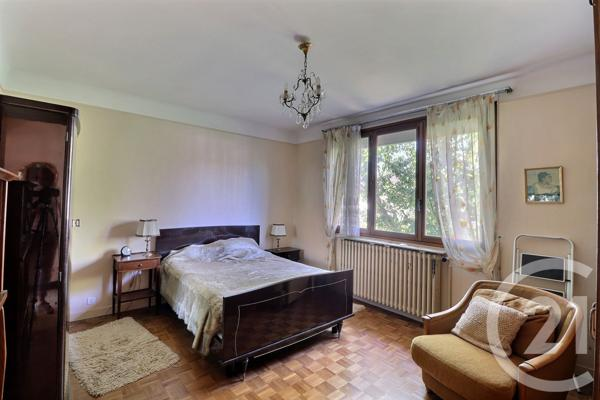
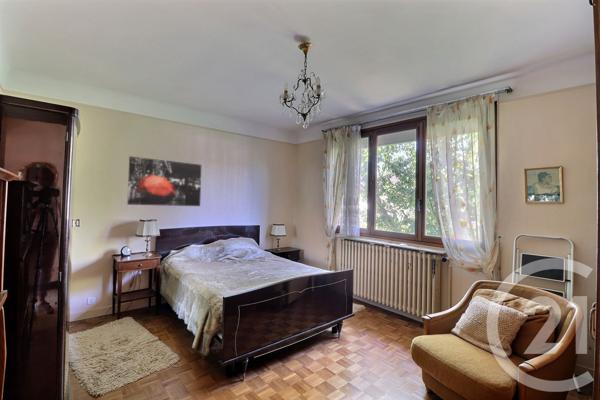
+ wall art (167, 183)
